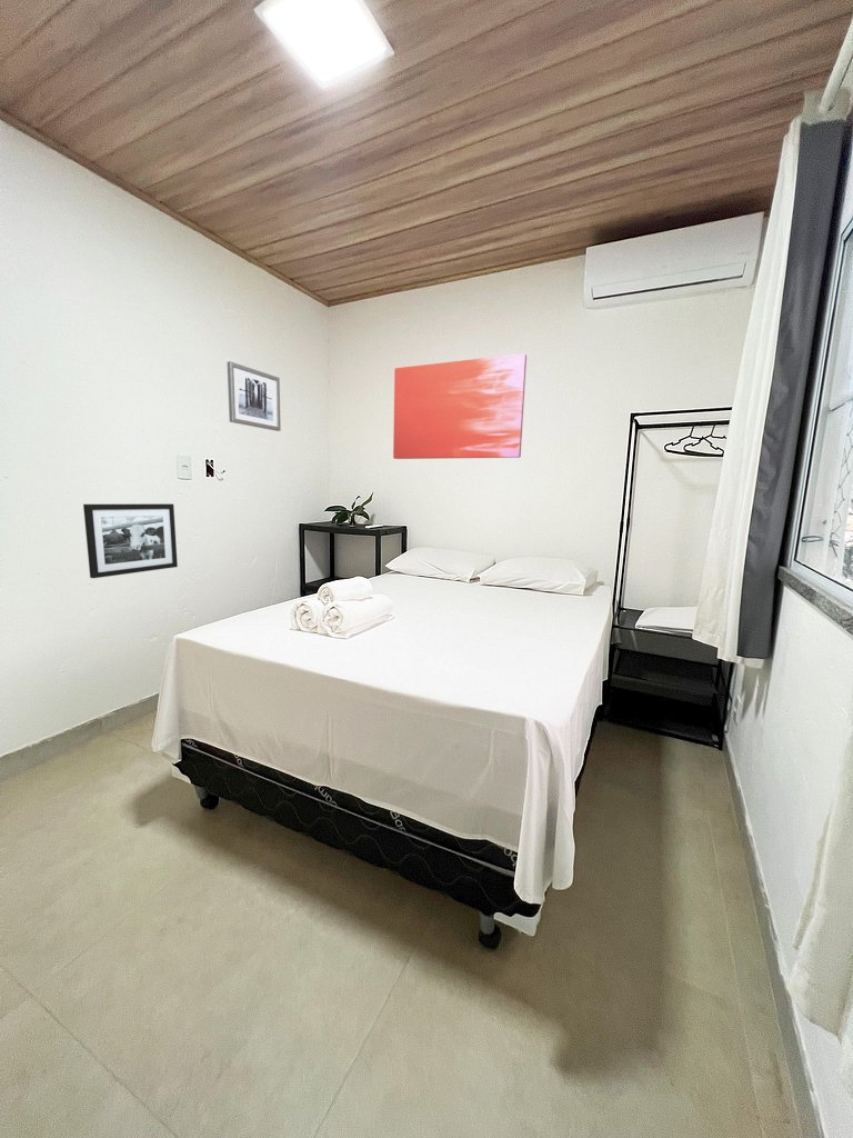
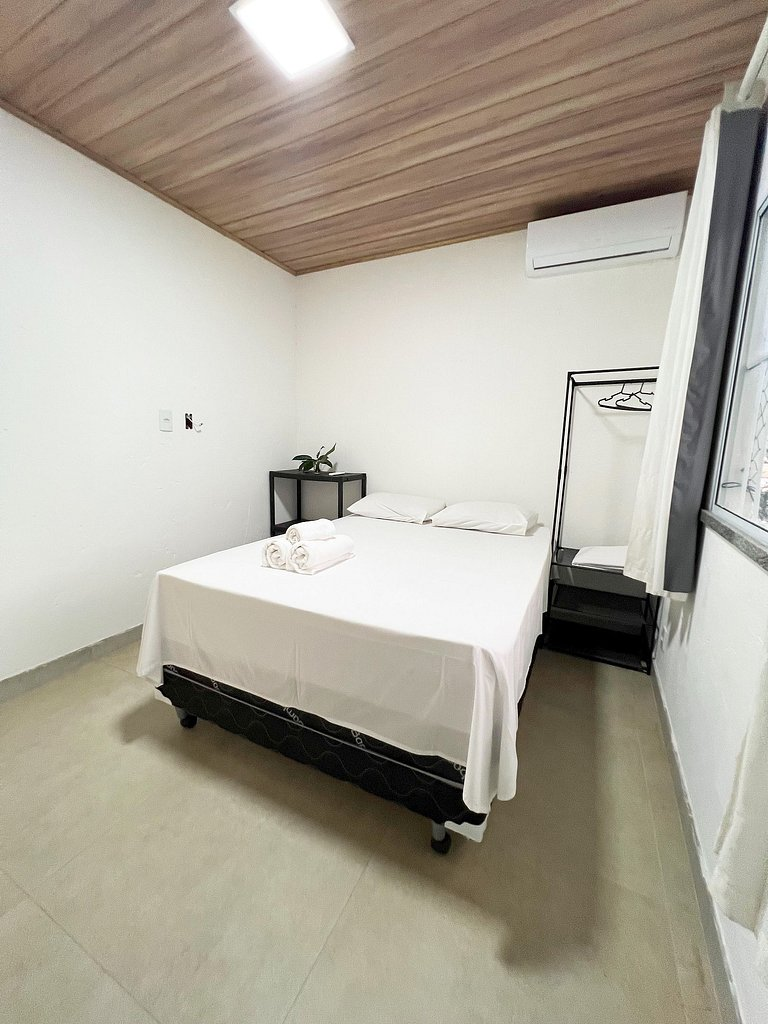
- wall art (454, 410)
- picture frame (134, 538)
- wall art (255, 398)
